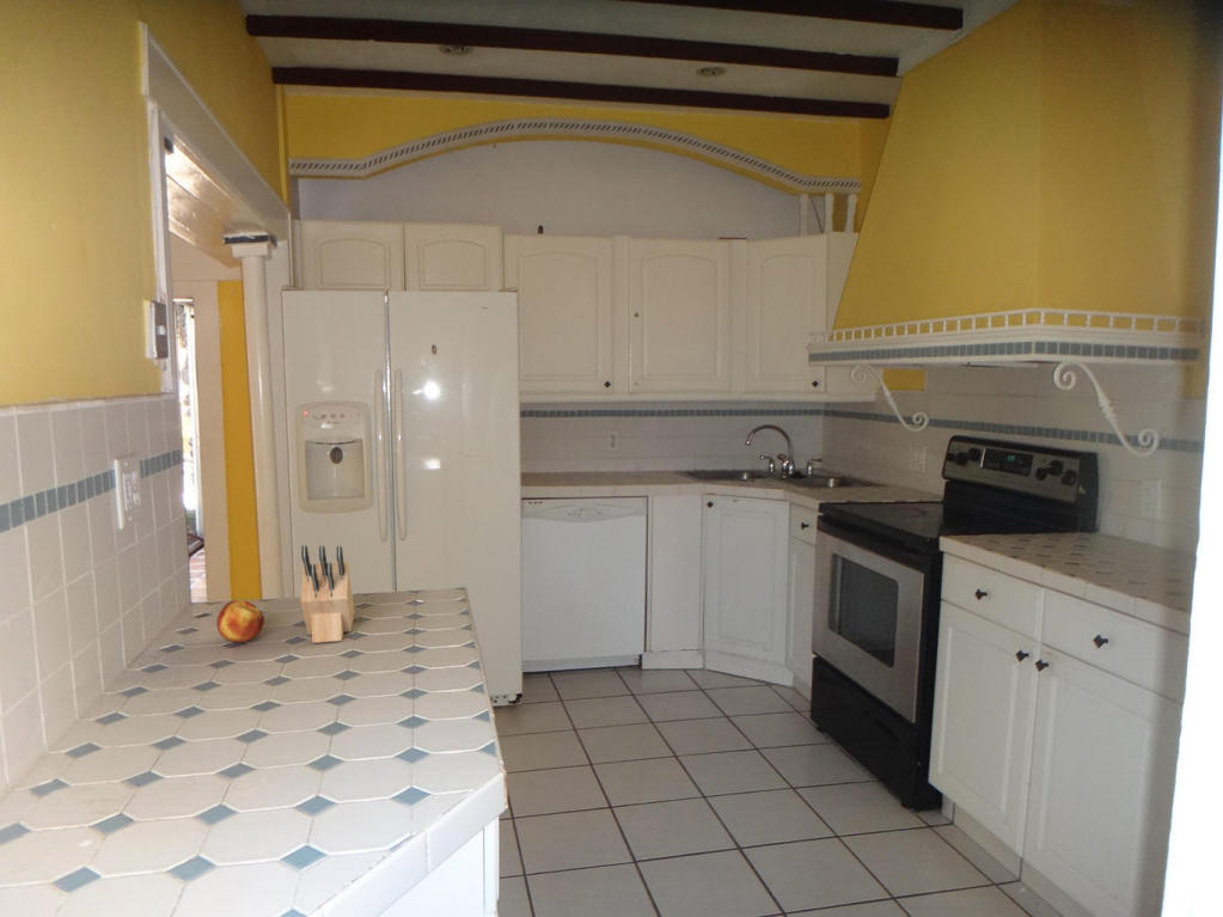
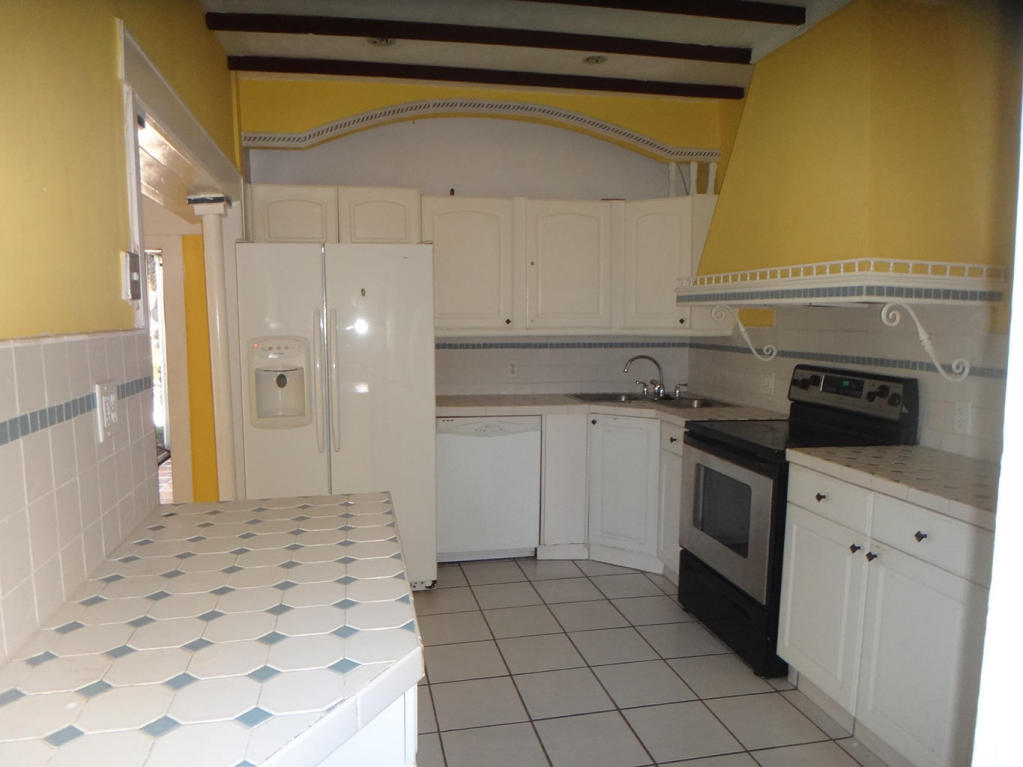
- knife block (328, 585)
- fruit (239, 620)
